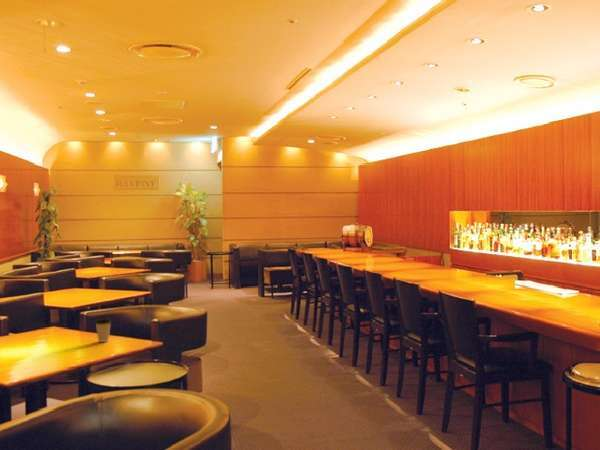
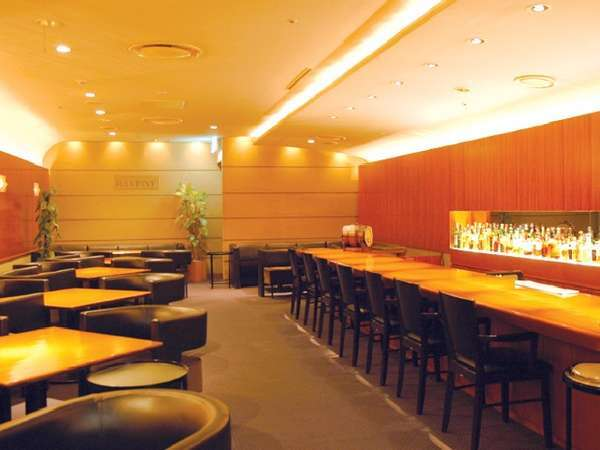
- coffee cup (103, 330)
